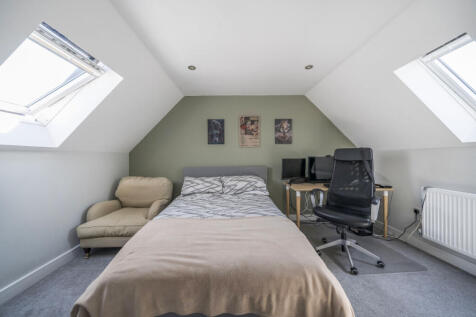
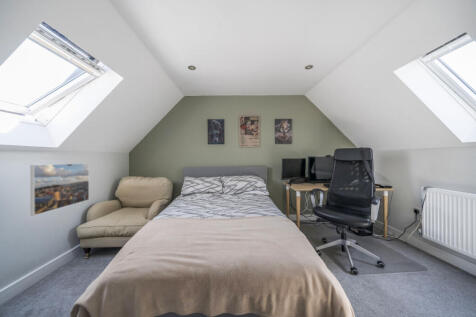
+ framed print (64, 185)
